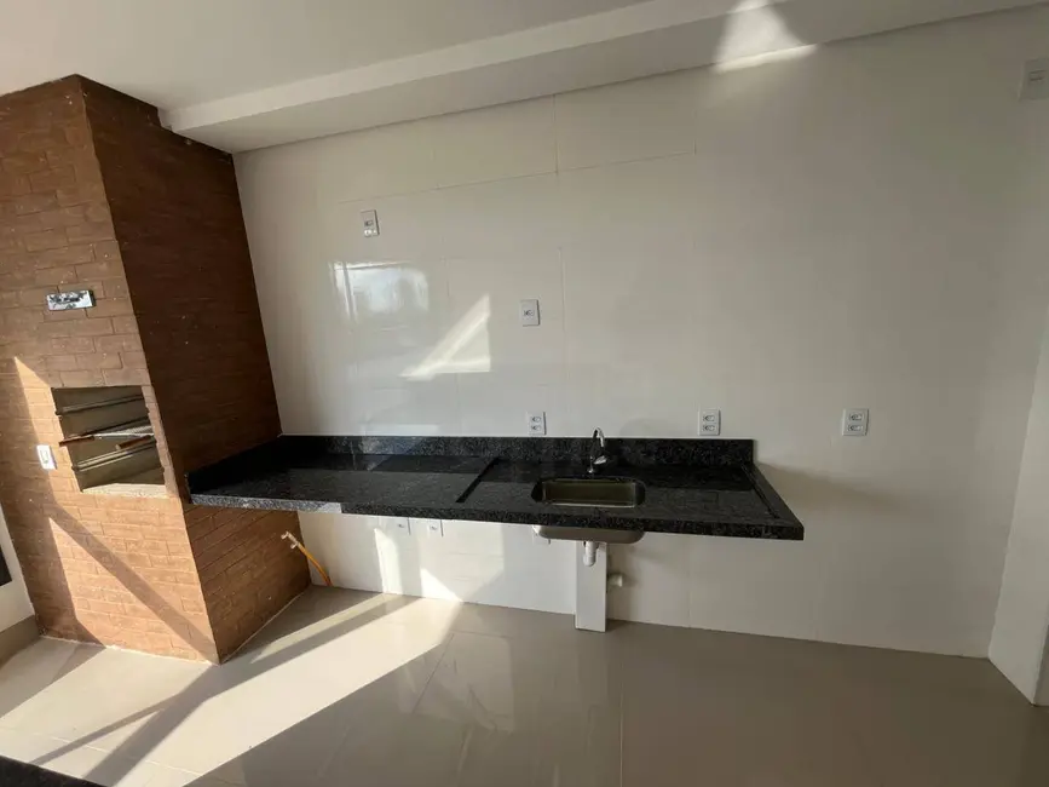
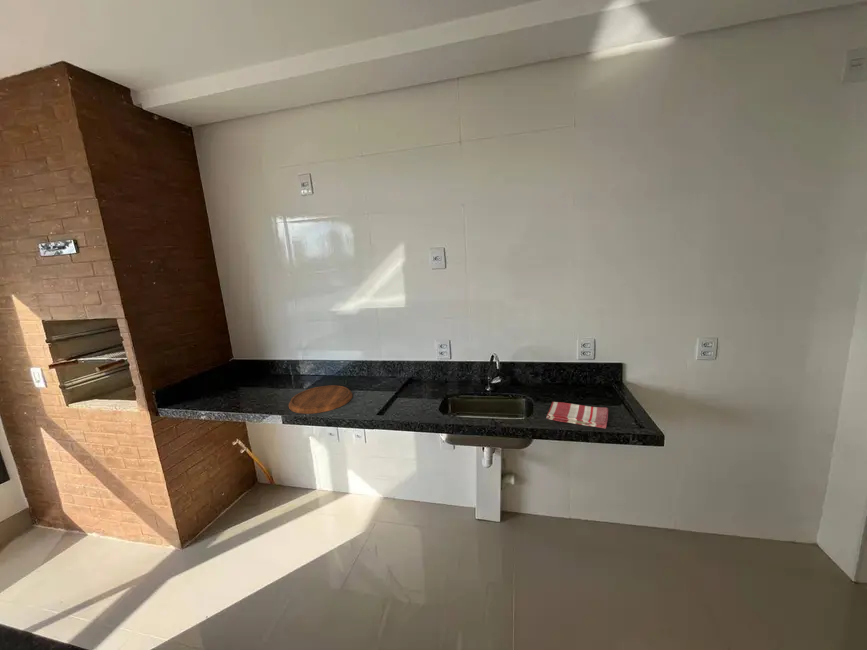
+ dish towel (577, 412)
+ cutting board (321, 398)
